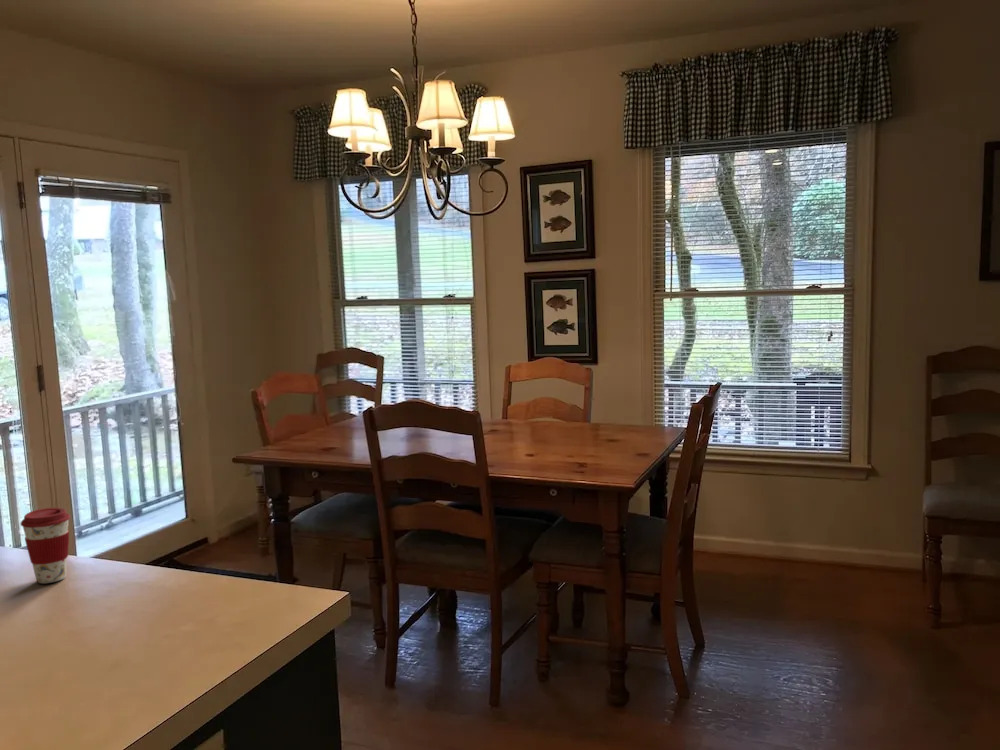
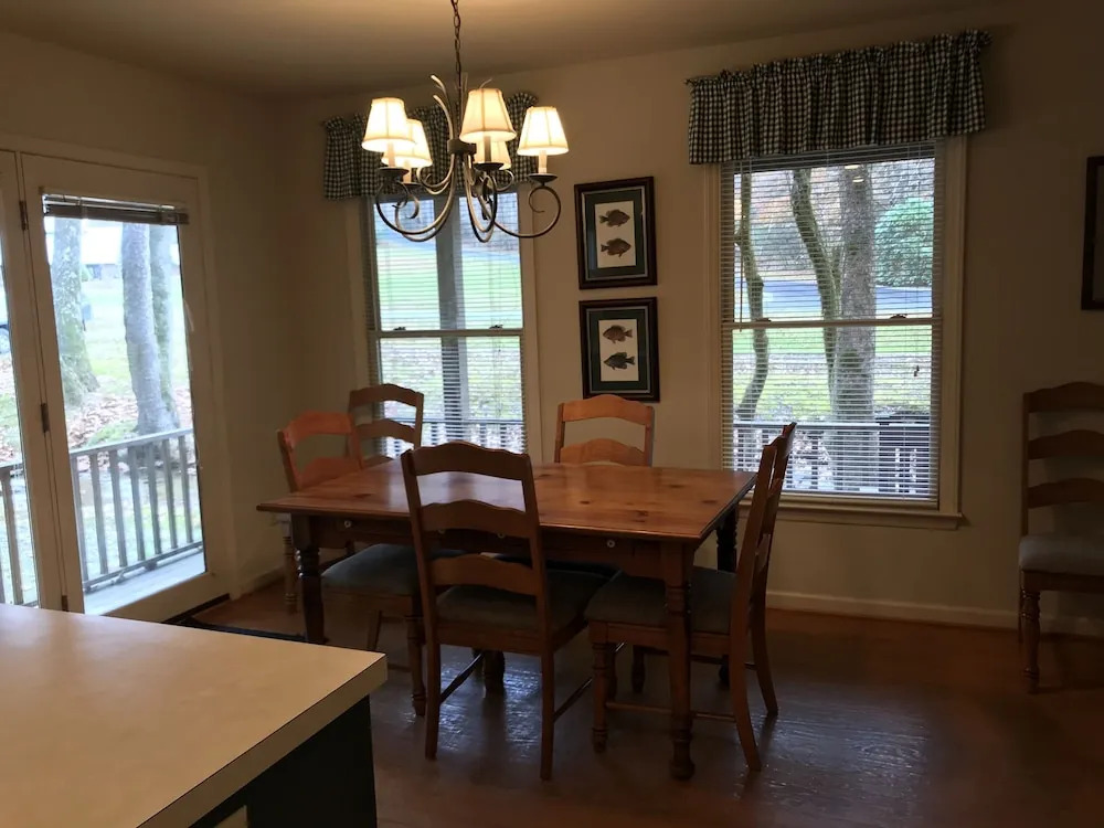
- coffee cup (48, 545)
